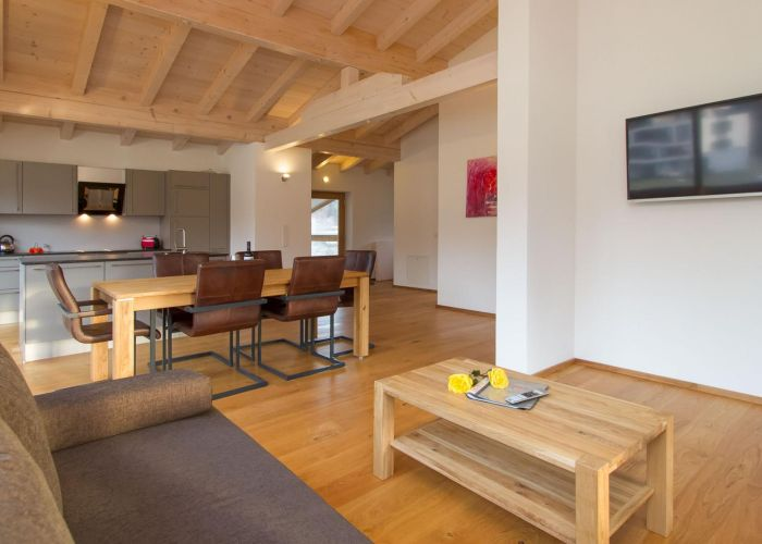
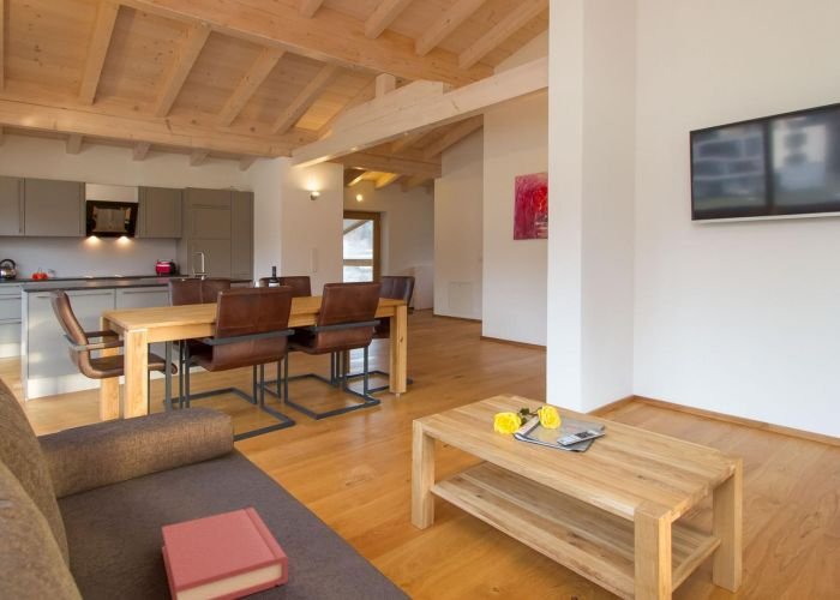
+ hardback book (221, 553)
